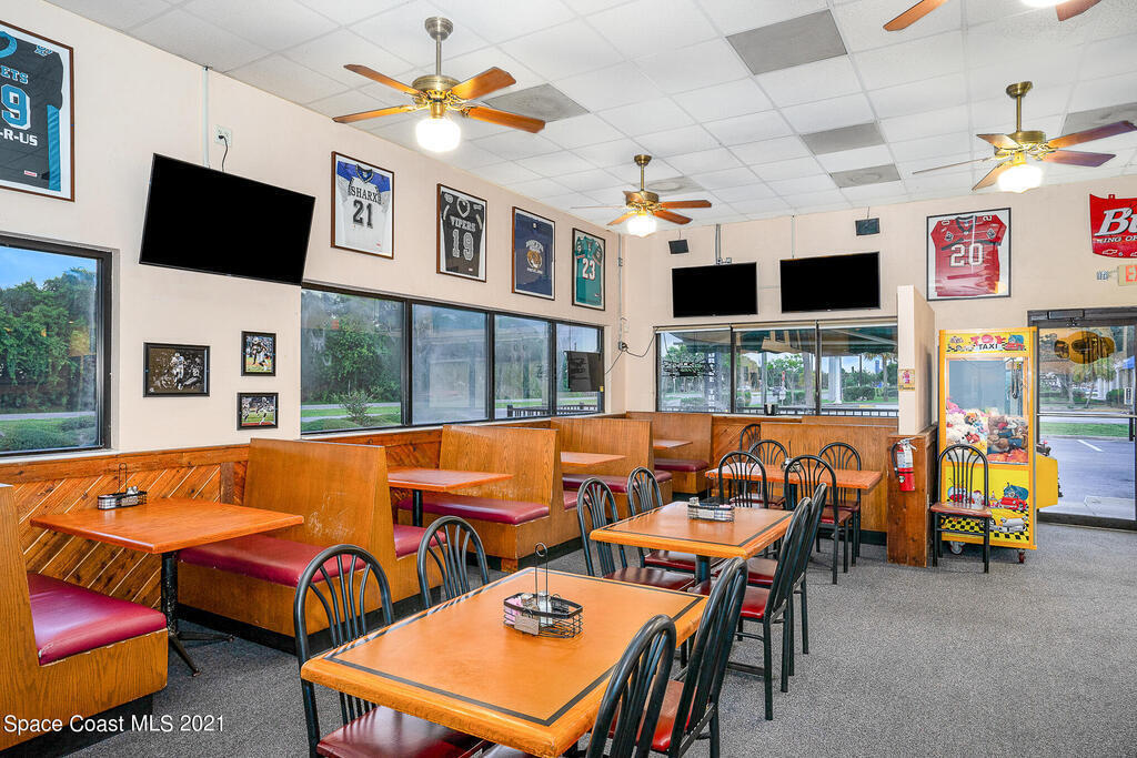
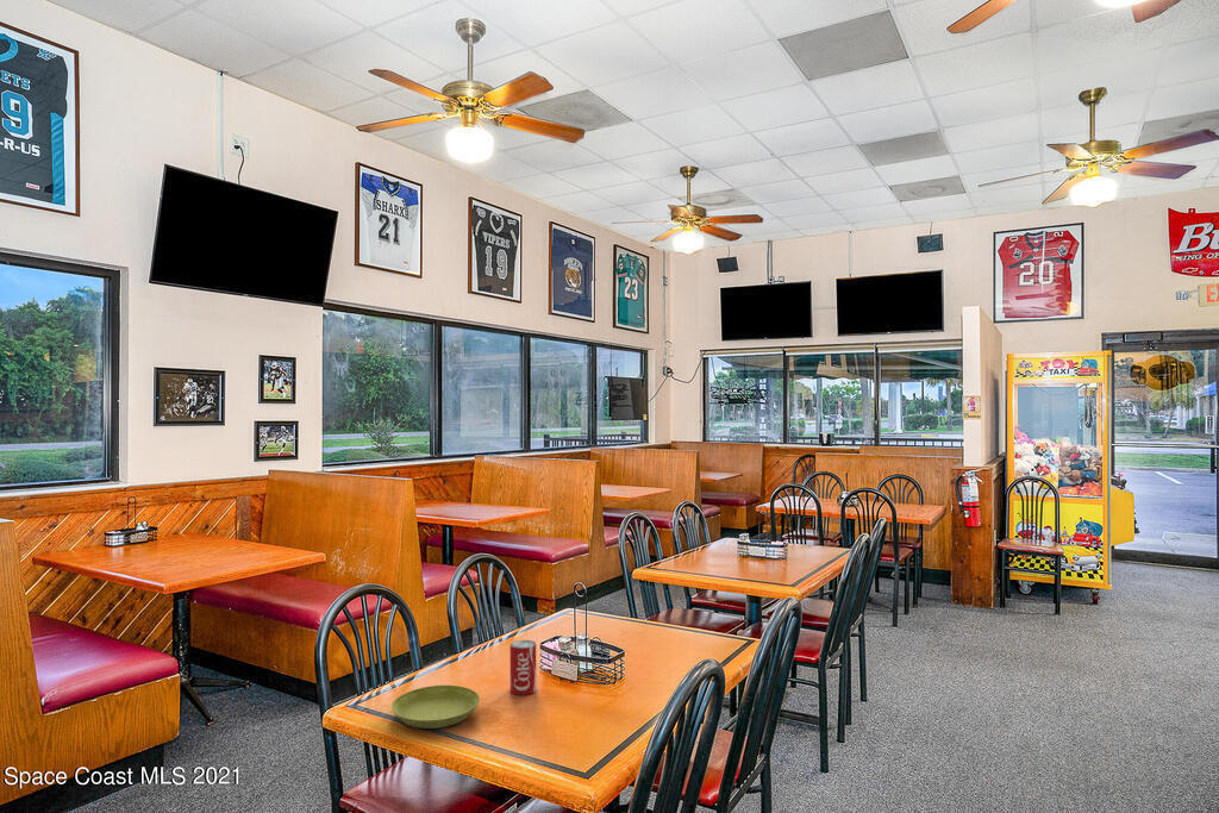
+ beverage can (523, 667)
+ saucer (436, 707)
